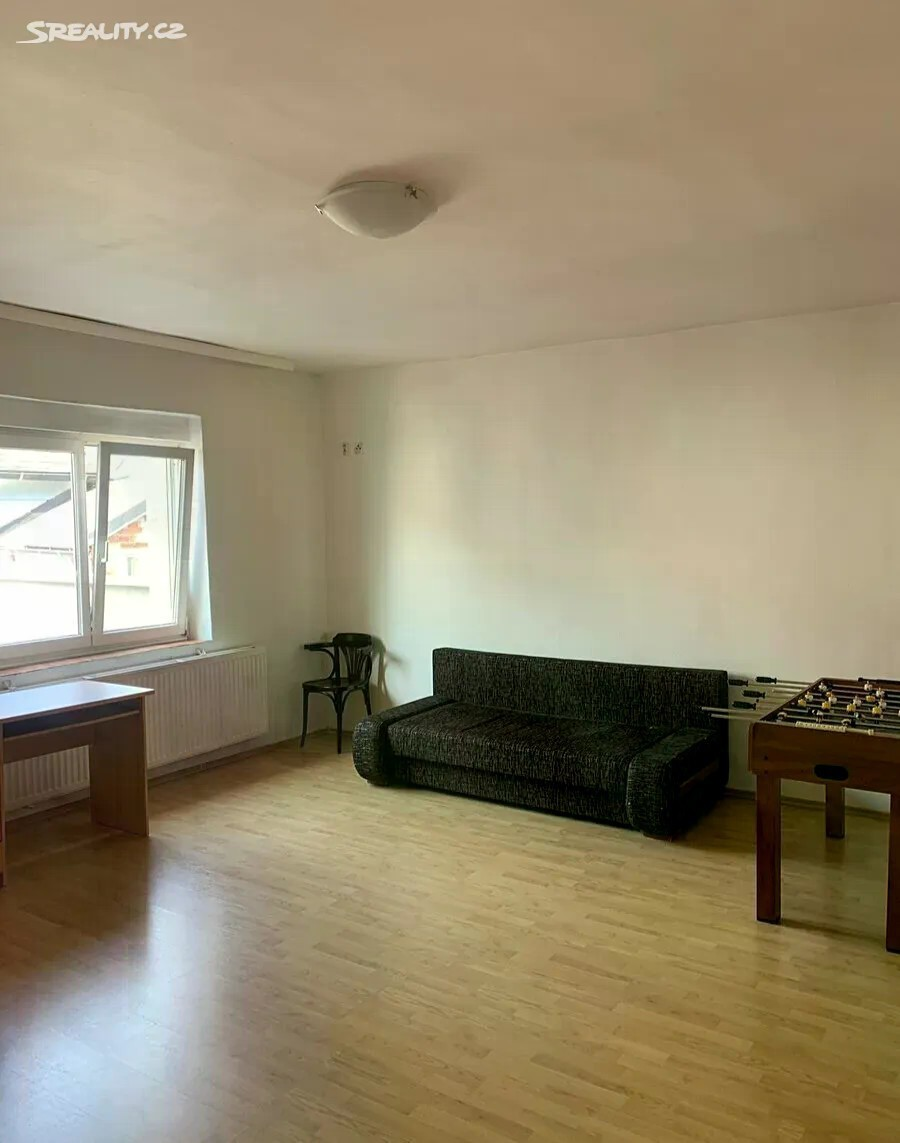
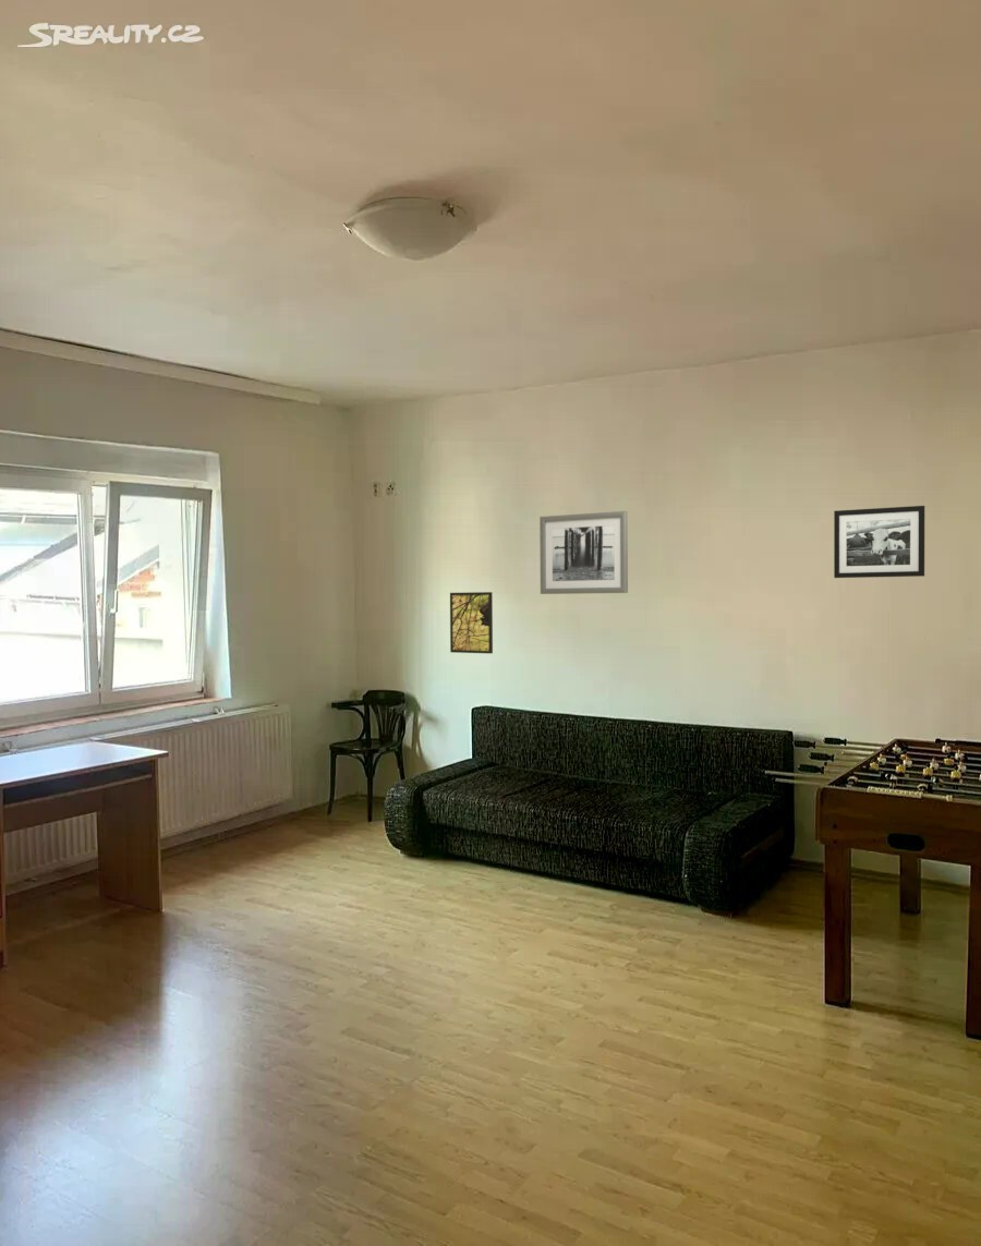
+ wall art (582, 554)
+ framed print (471, 622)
+ picture frame (877, 542)
